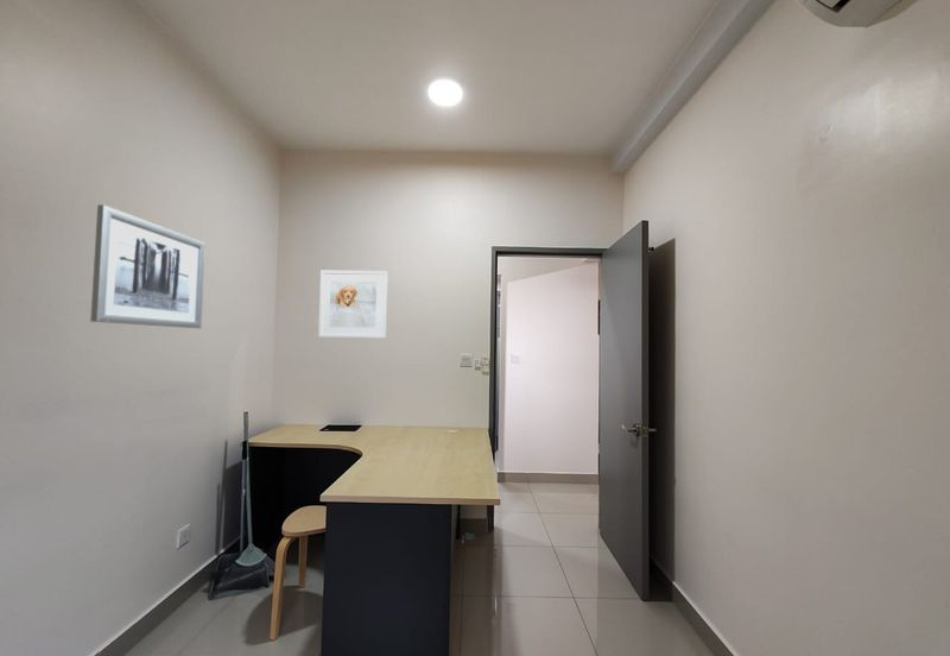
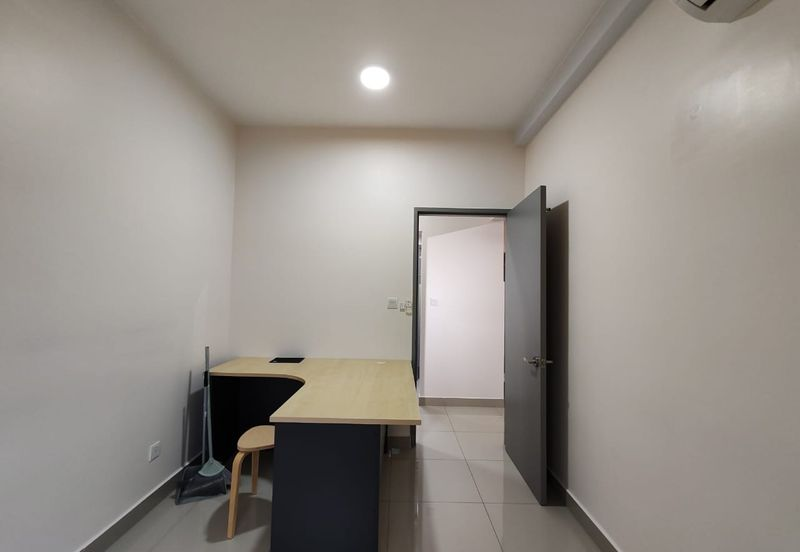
- wall art (157, 276)
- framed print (353, 303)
